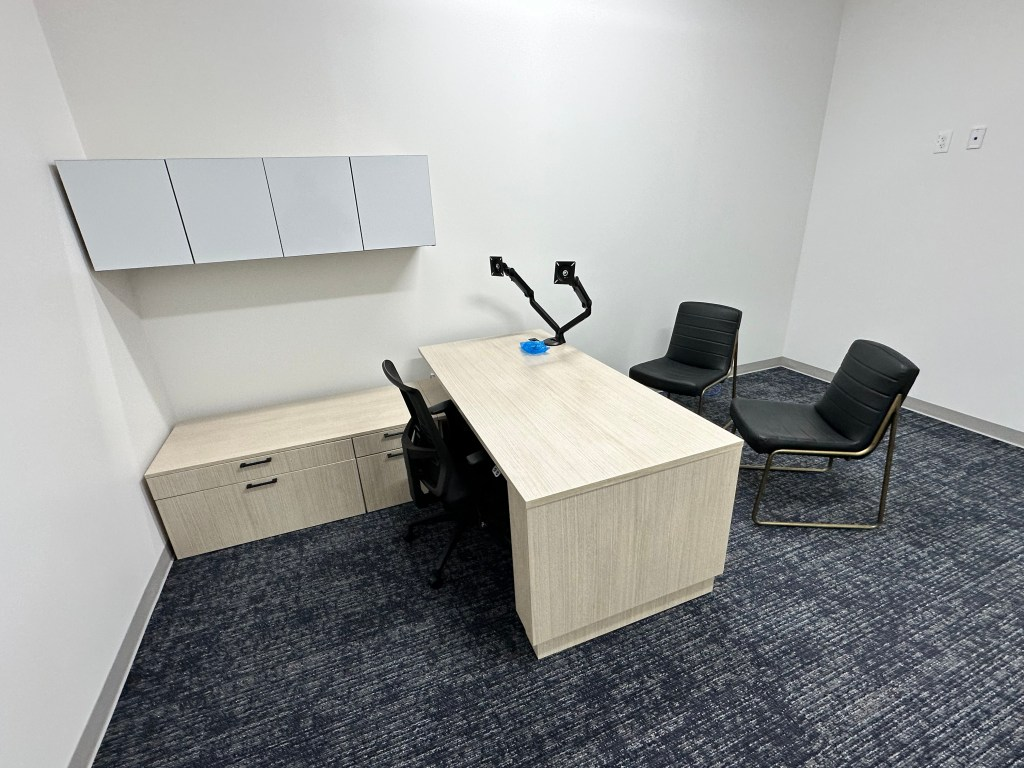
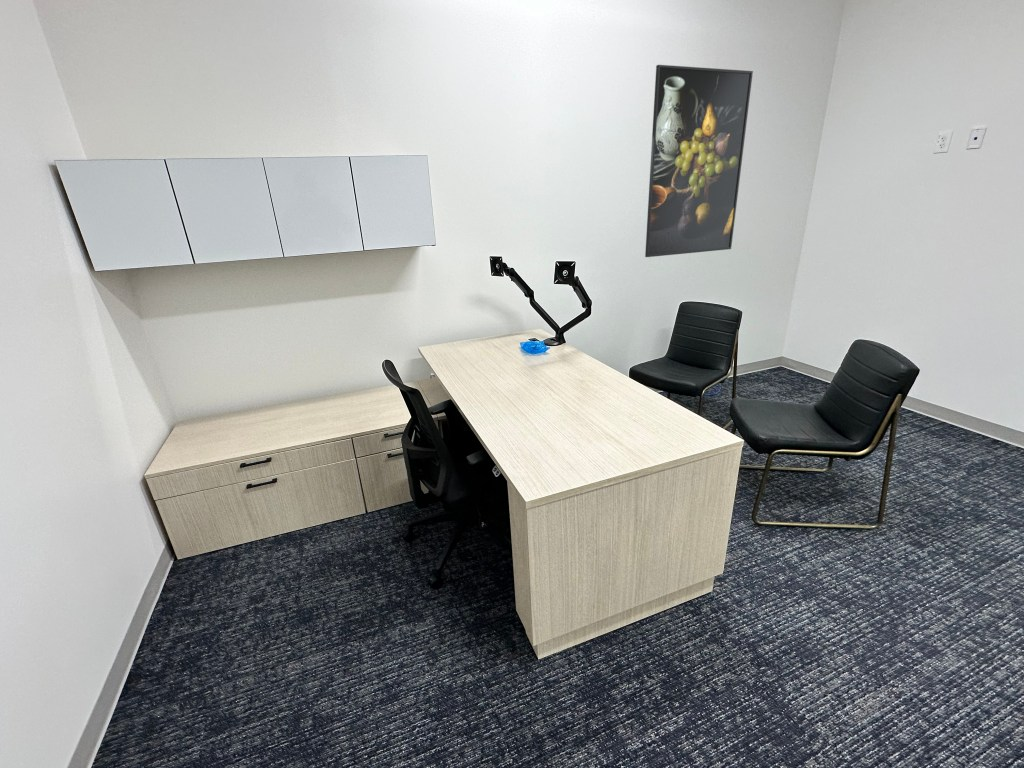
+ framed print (697, 166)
